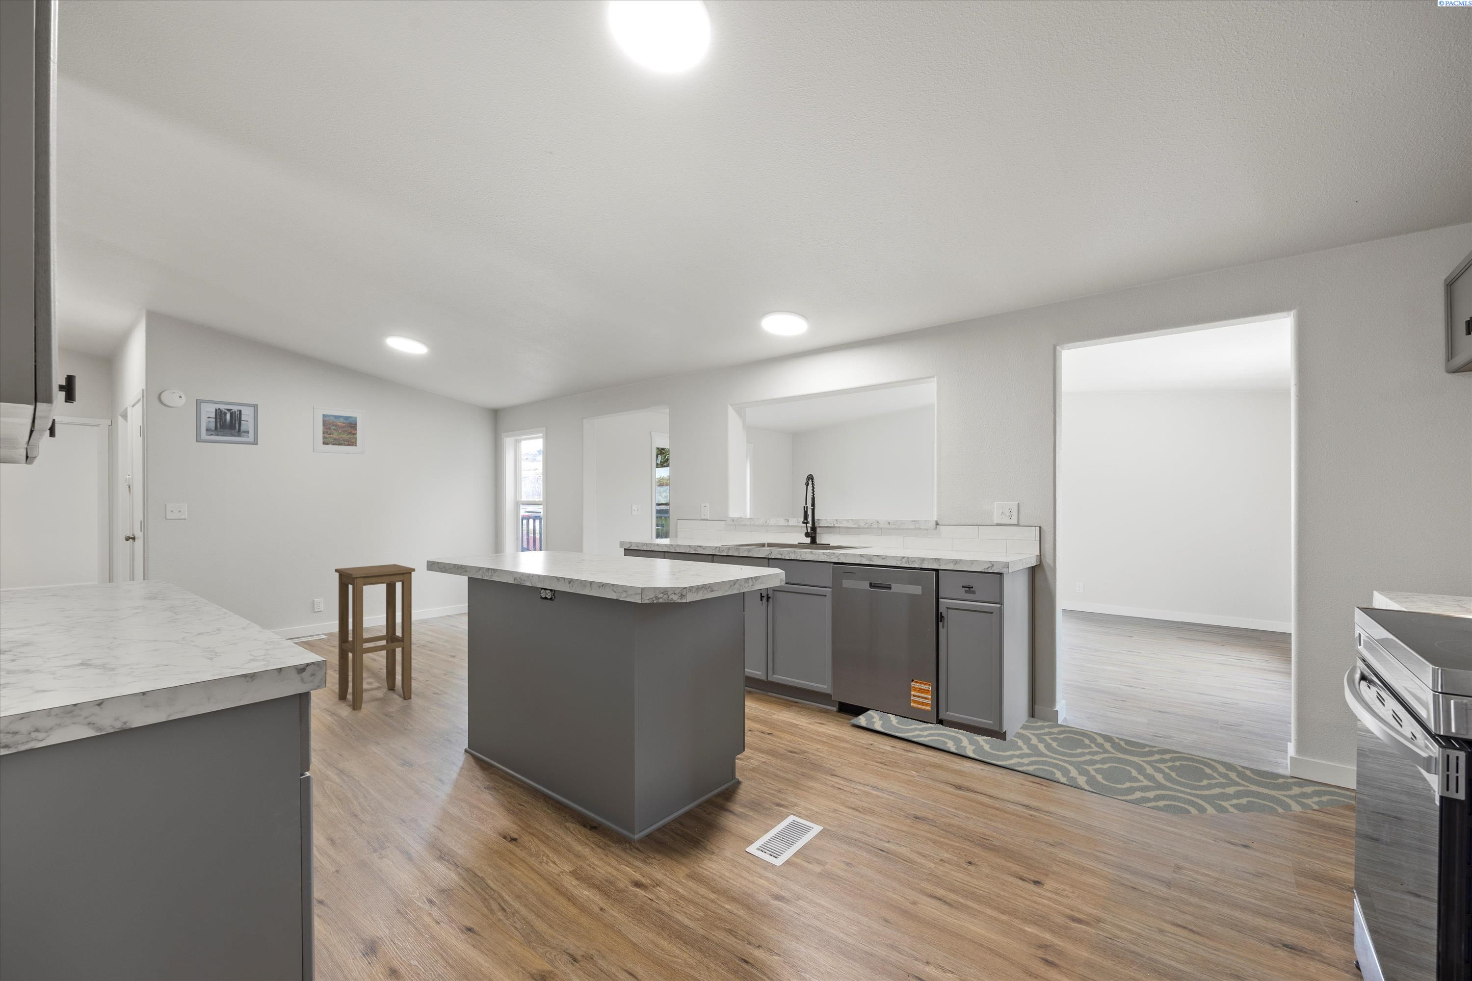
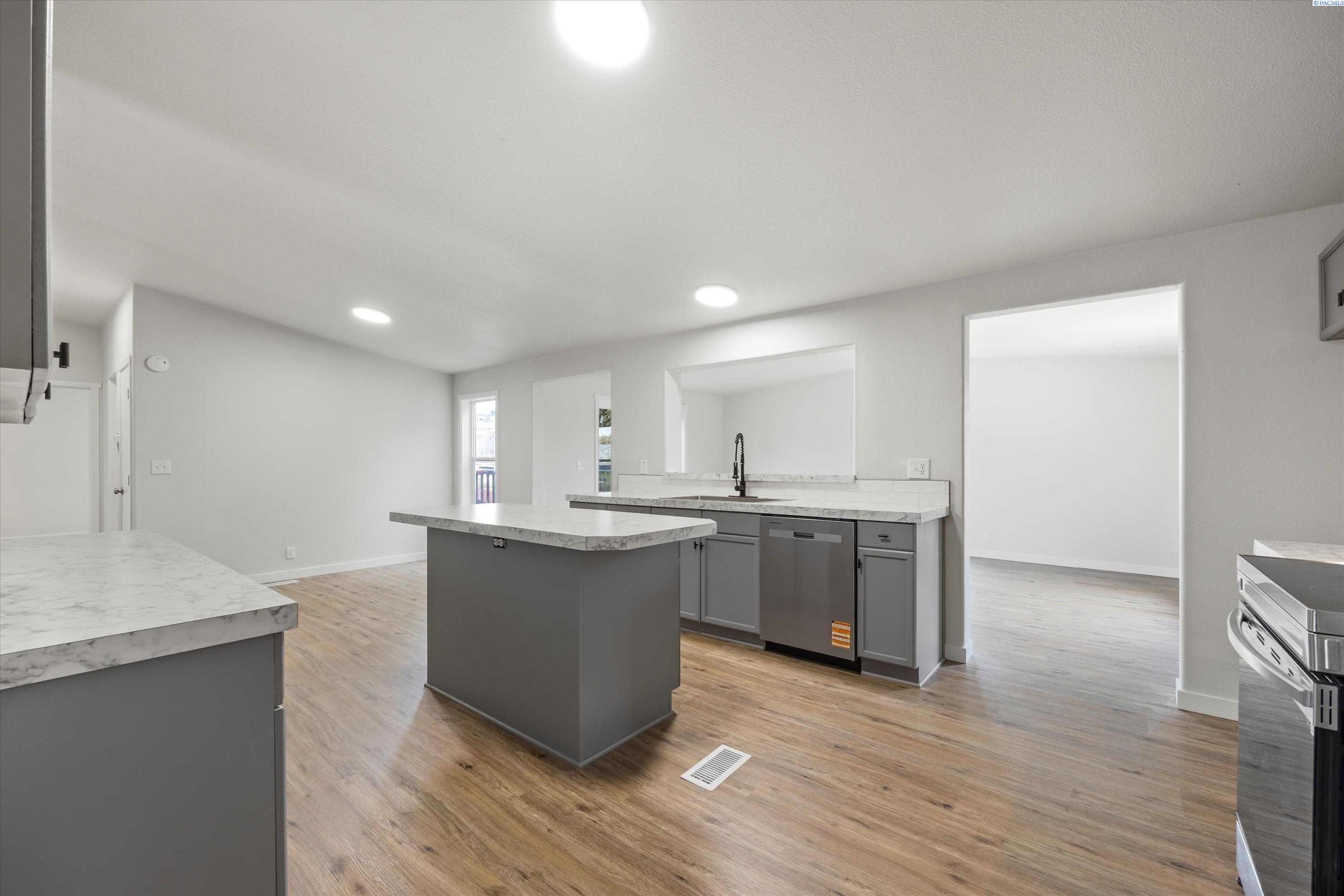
- rug (1122, 766)
- stool (375, 636)
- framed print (340, 430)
- wall art (228, 423)
